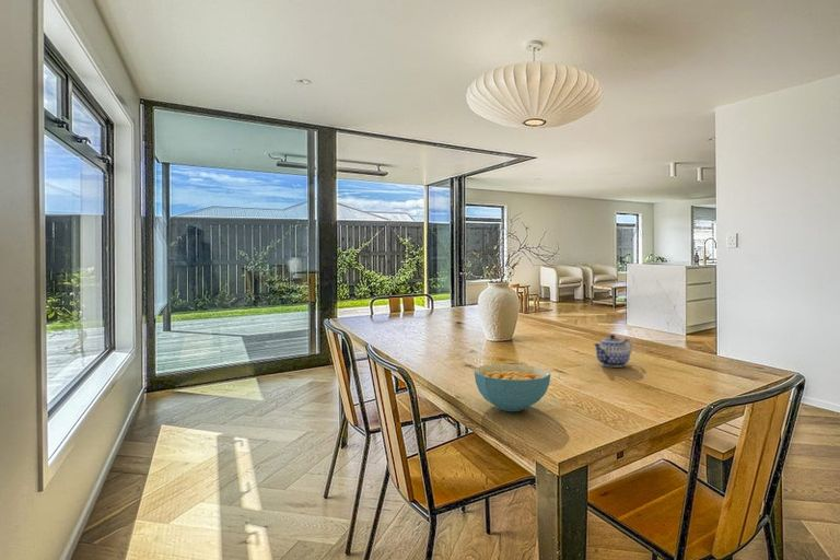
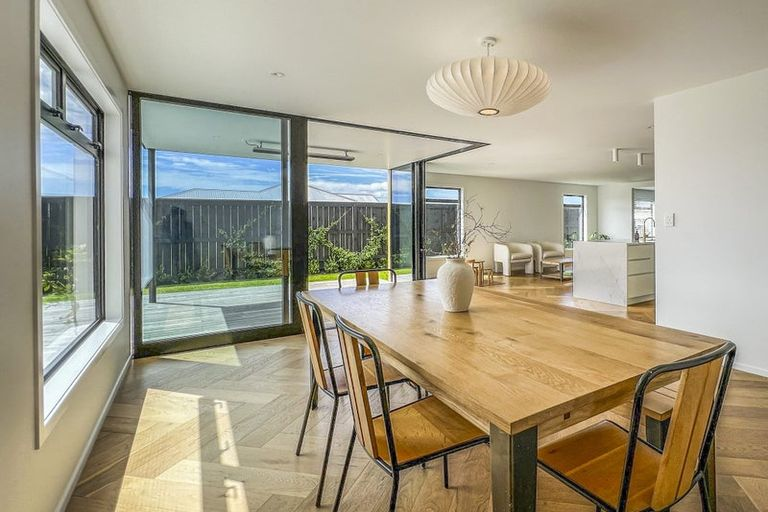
- teapot (612, 349)
- cereal bowl (511, 389)
